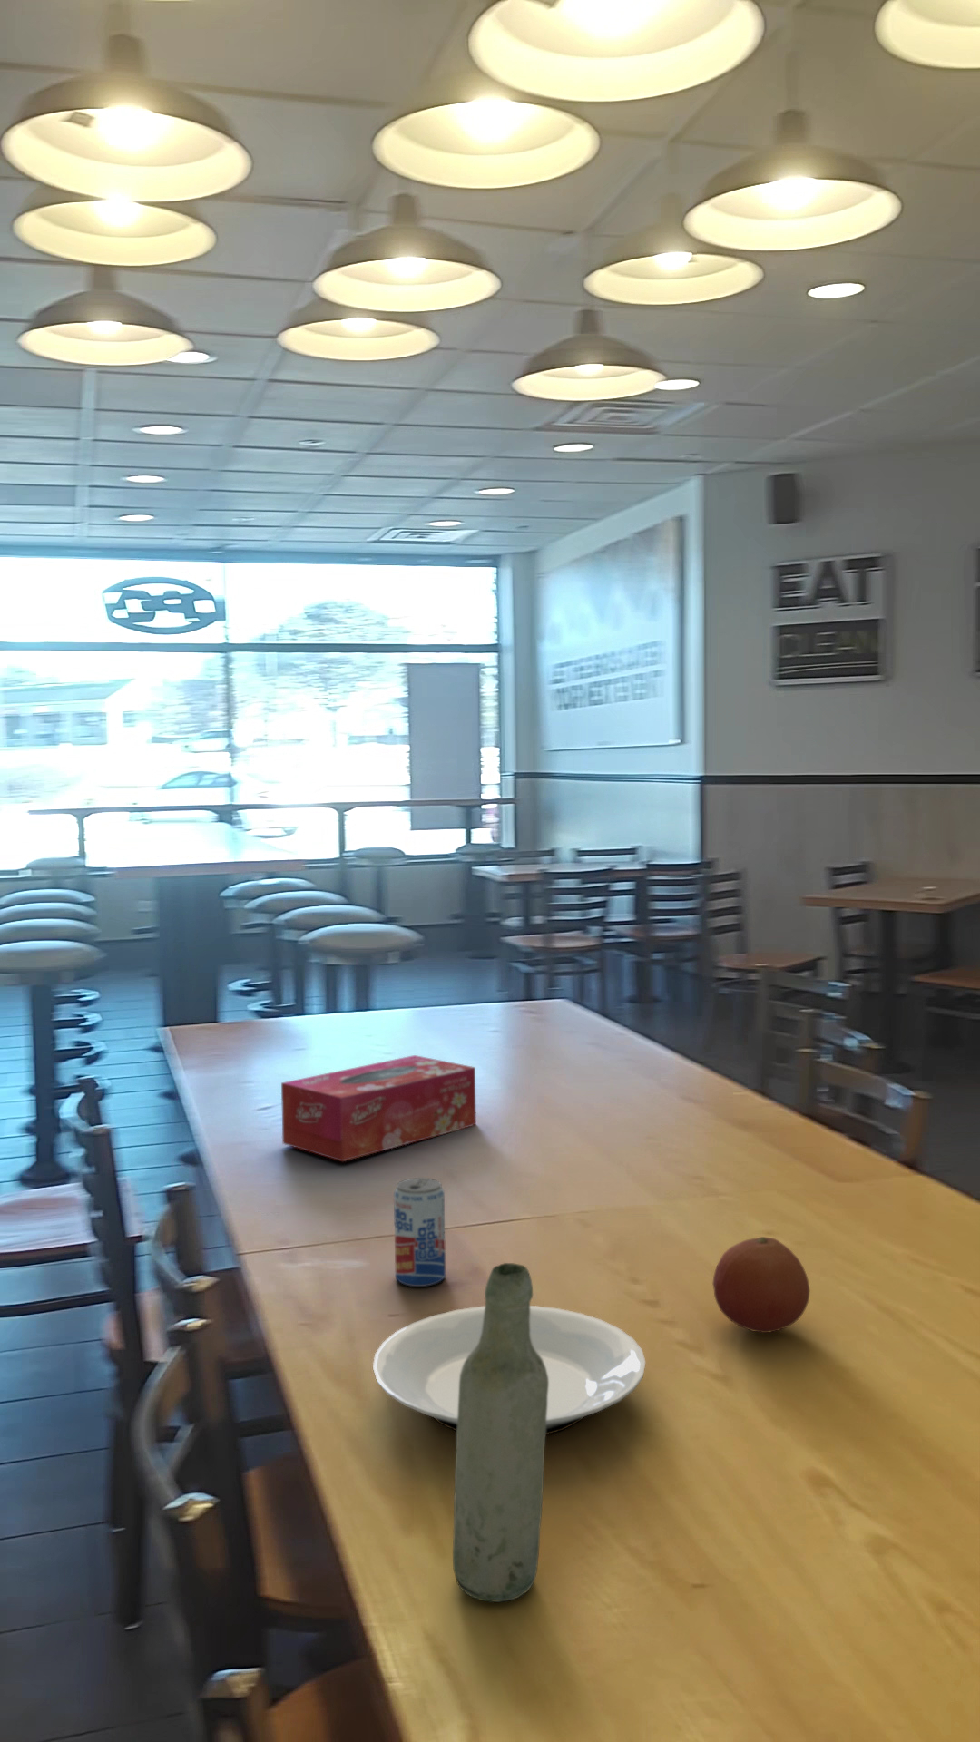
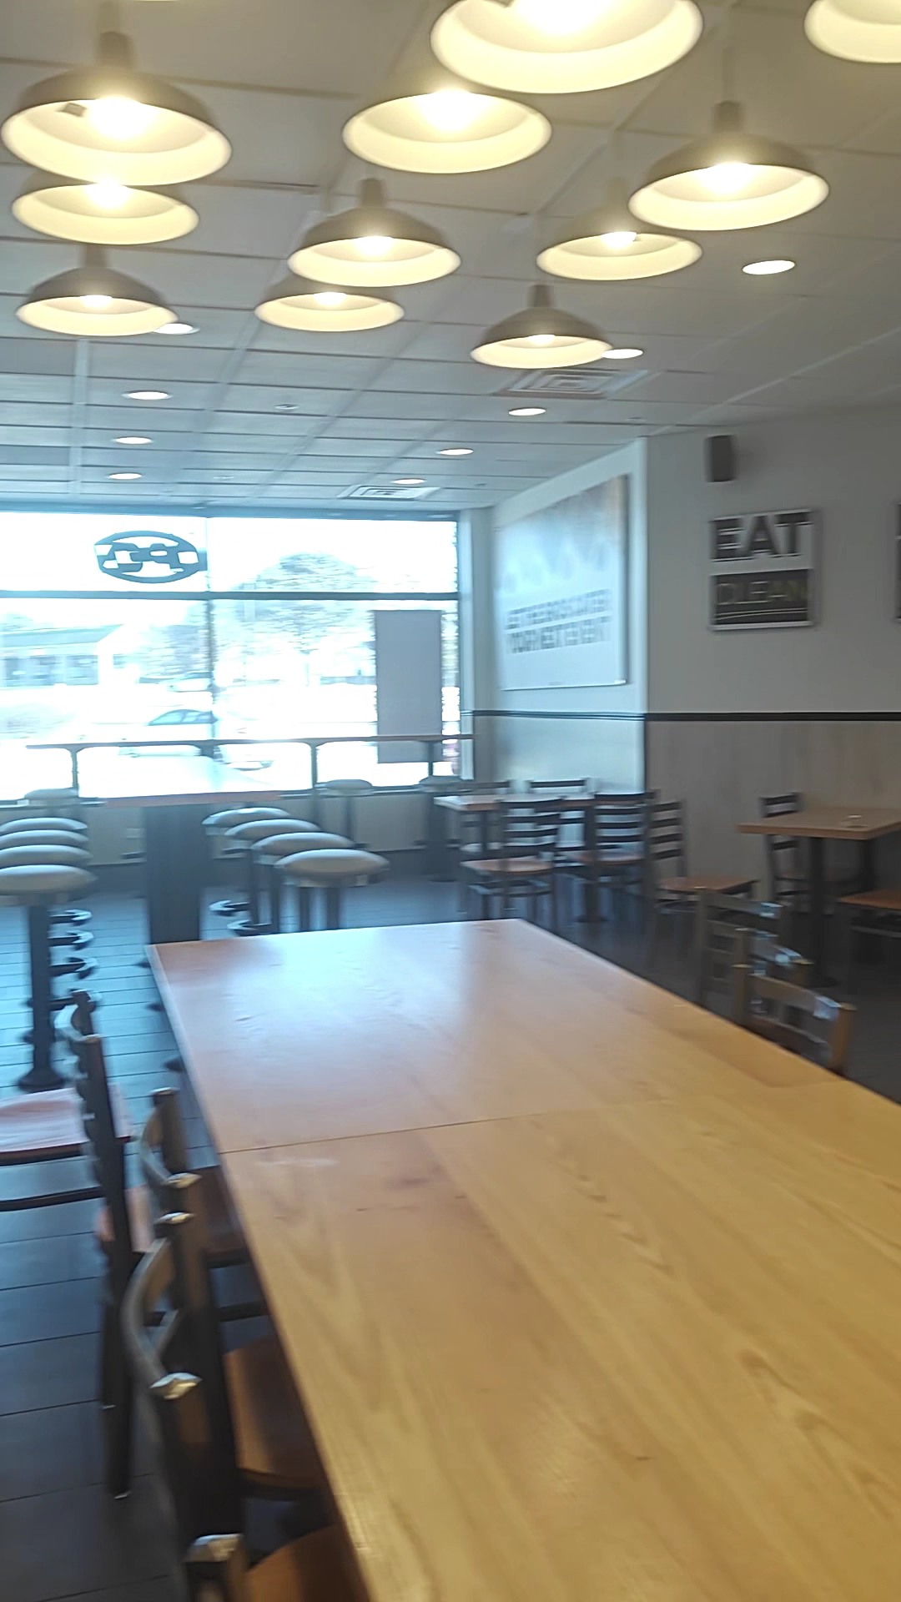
- bottle (499, 1425)
- beverage can (419, 1230)
- tissue box (381, 1104)
- plate (544, 1365)
- fruit (760, 1283)
